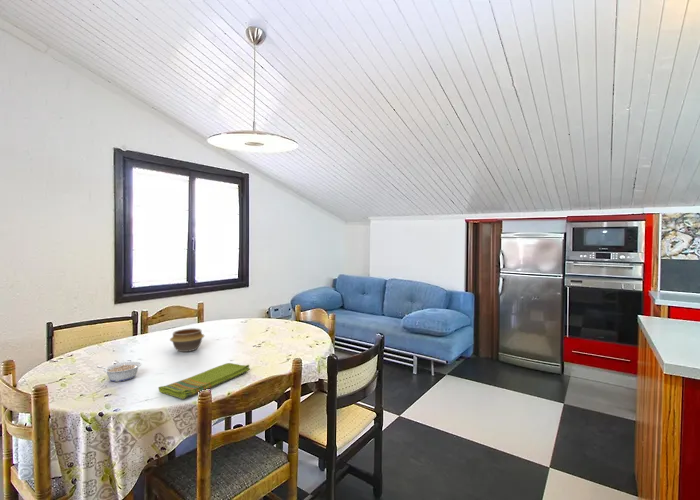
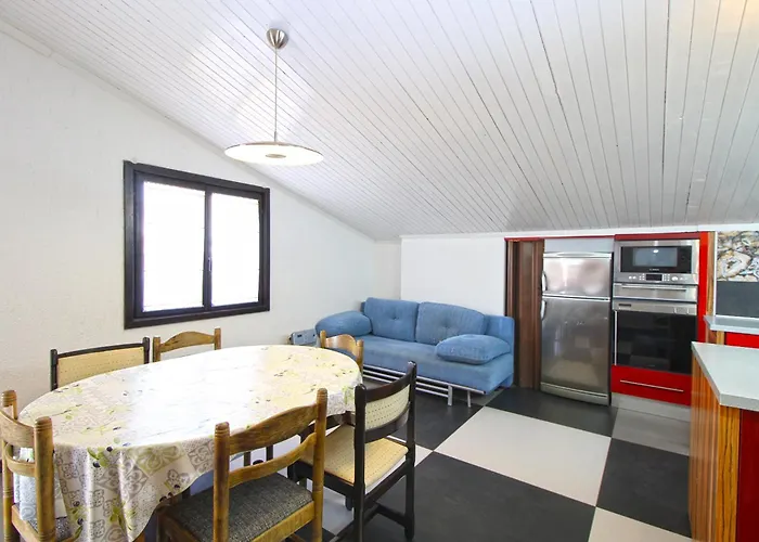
- dish towel (207, 377)
- legume (121, 371)
- bowl (187, 340)
